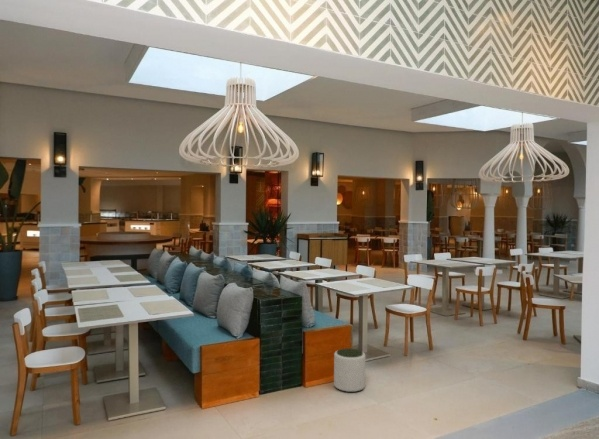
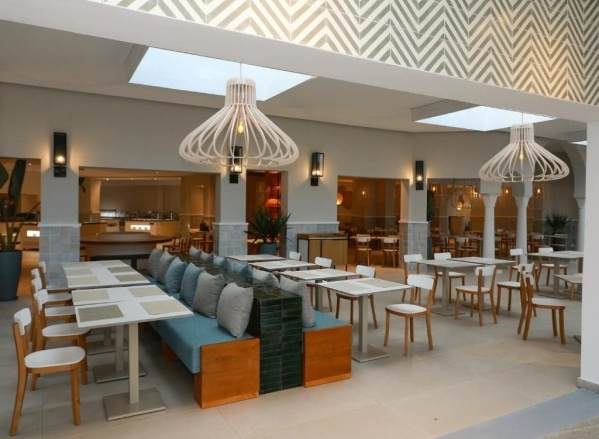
- plant pot (349, 369)
